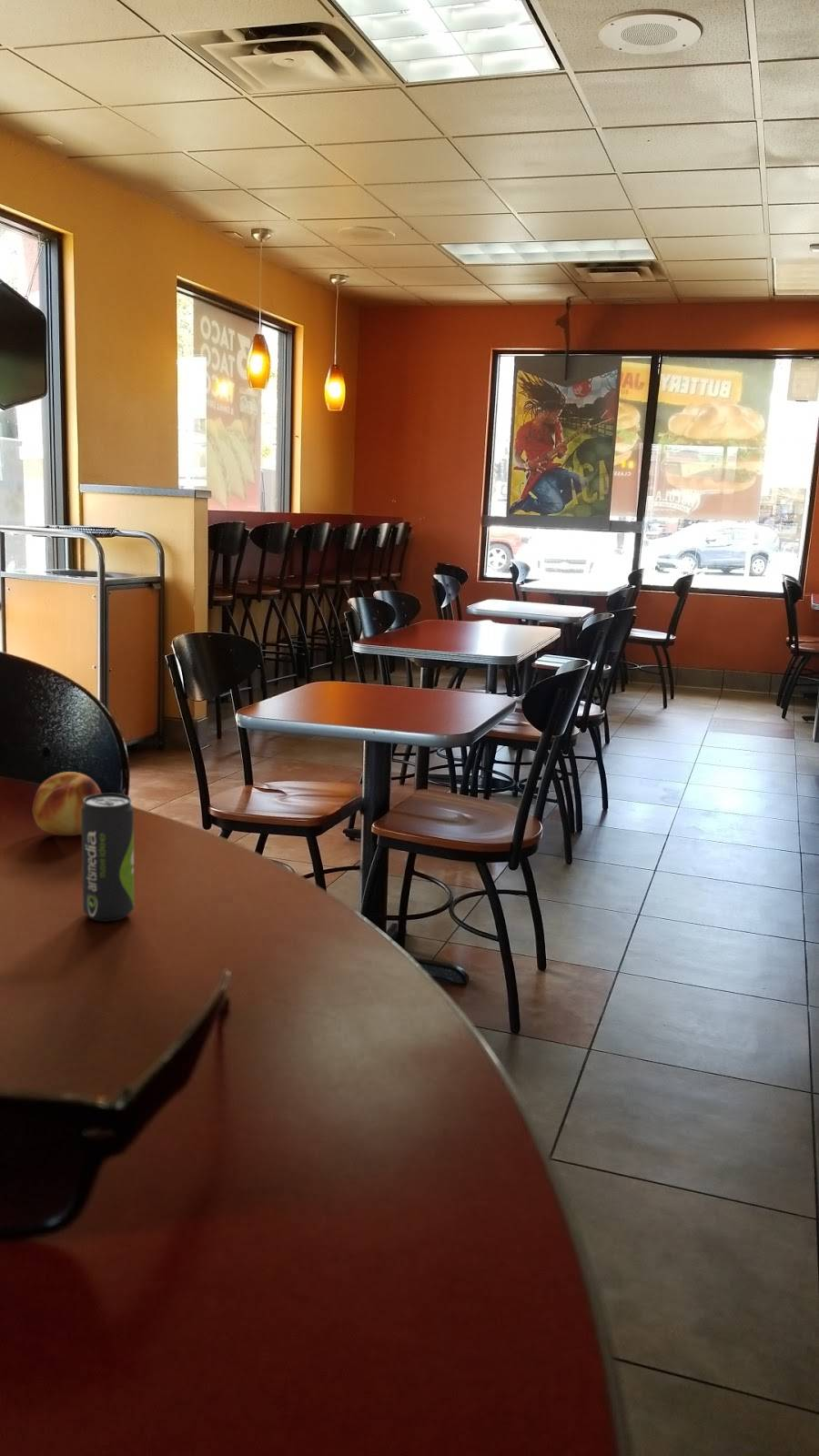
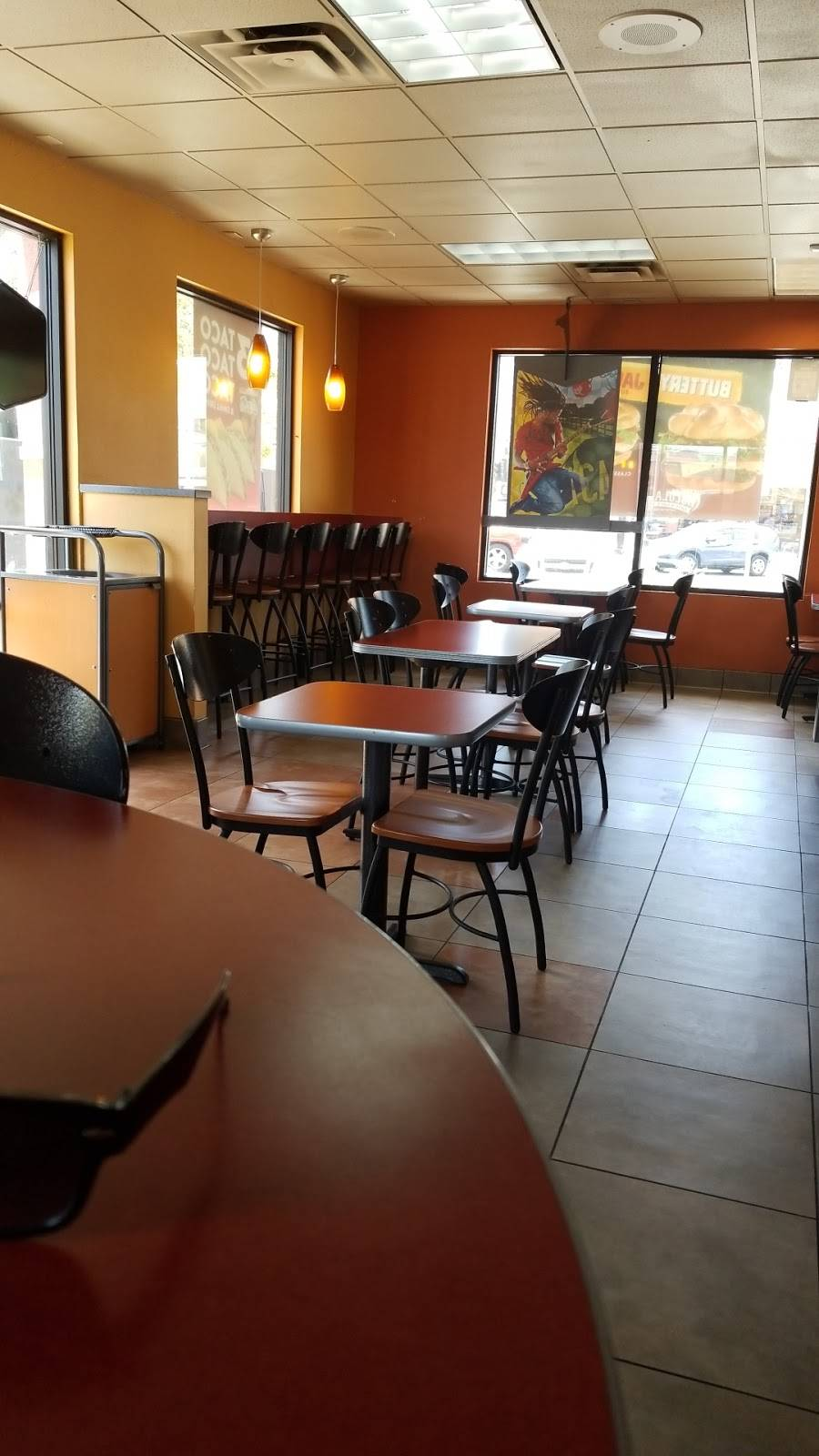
- beverage can (107, 857)
- fruit (67, 804)
